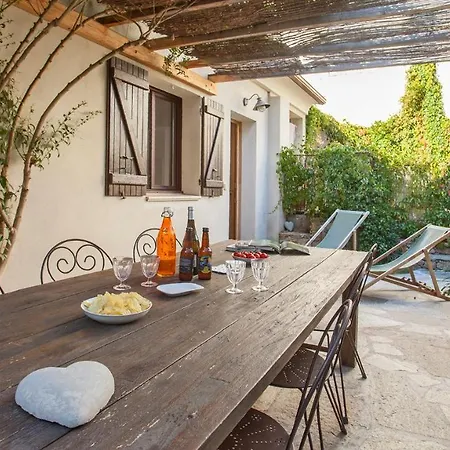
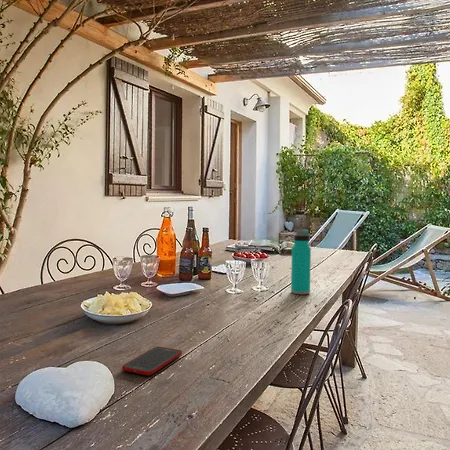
+ water bottle (301, 261)
+ cell phone (153, 360)
